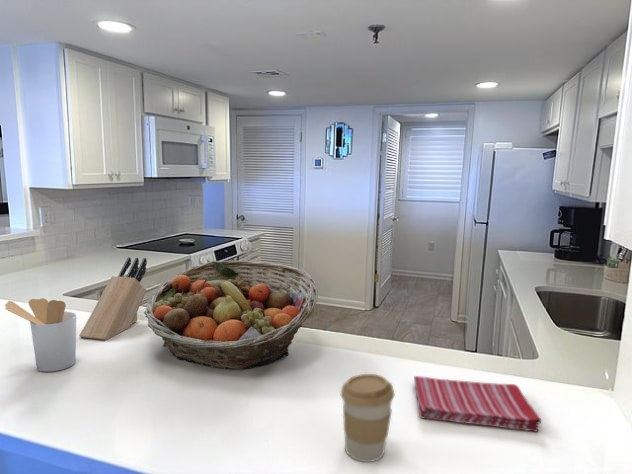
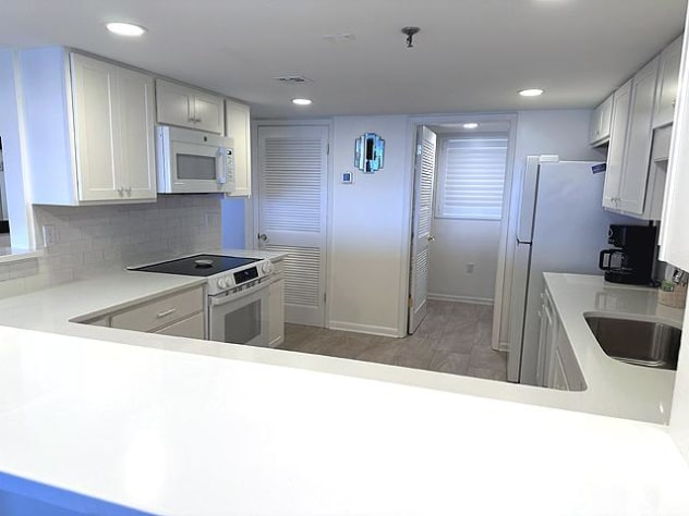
- coffee cup (366, 415)
- fruit basket (232, 309)
- knife block (118, 294)
- utensil holder (42, 332)
- dish towel (471, 398)
